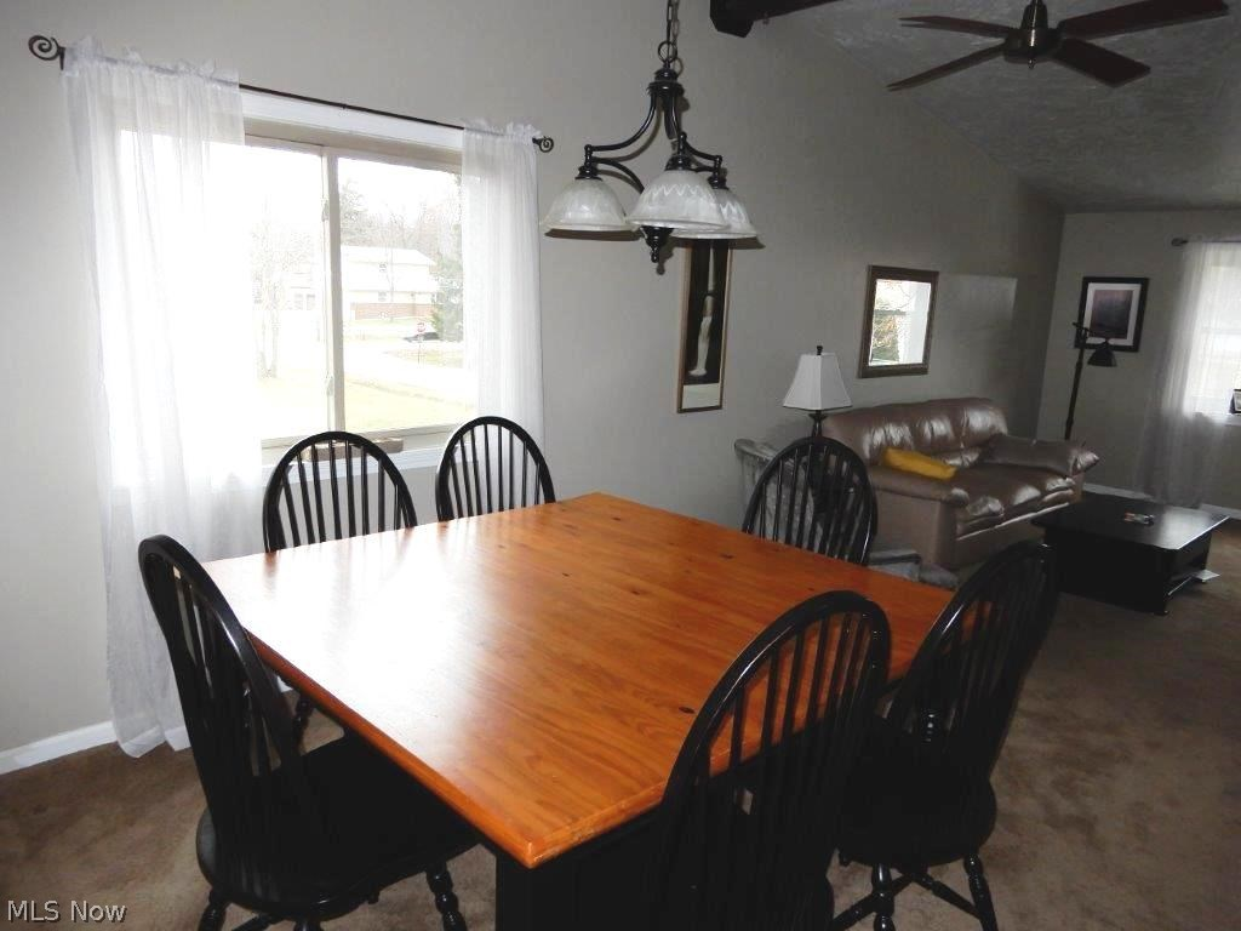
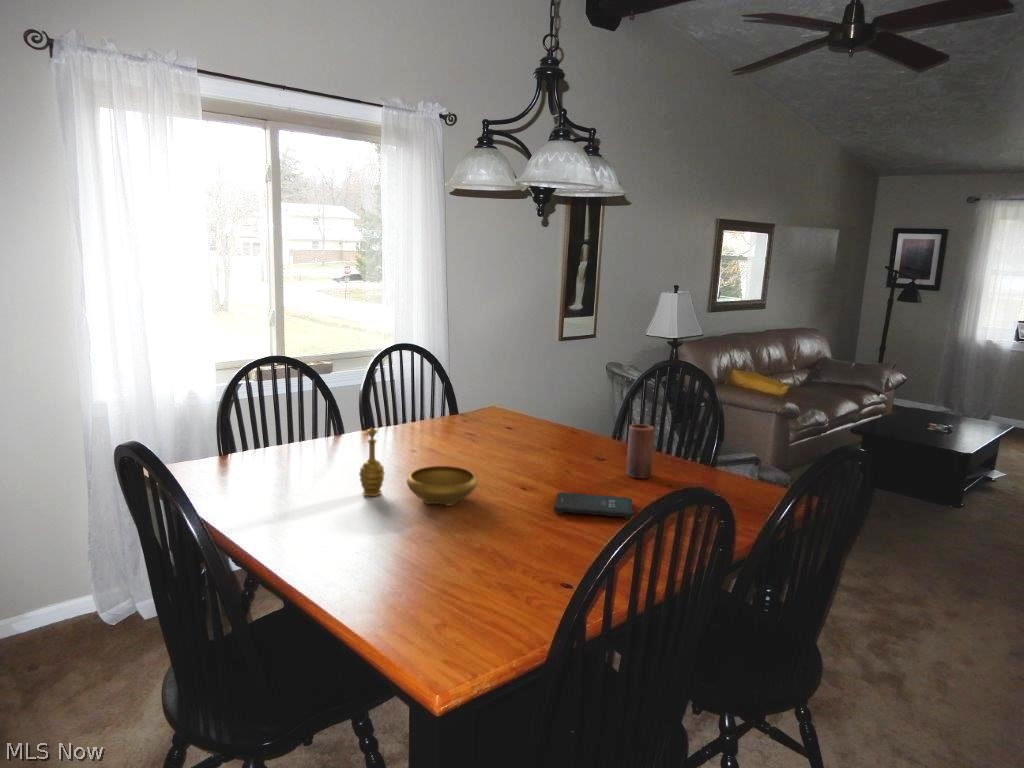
+ candle (640, 450)
+ decorative bowl (418, 469)
+ tablet (593, 505)
